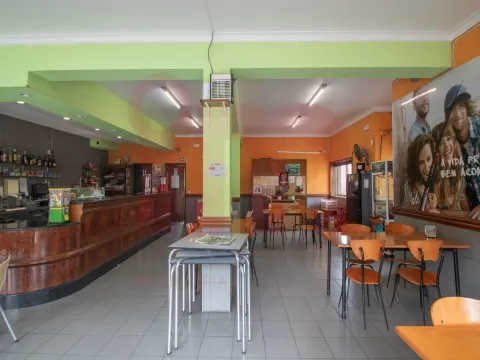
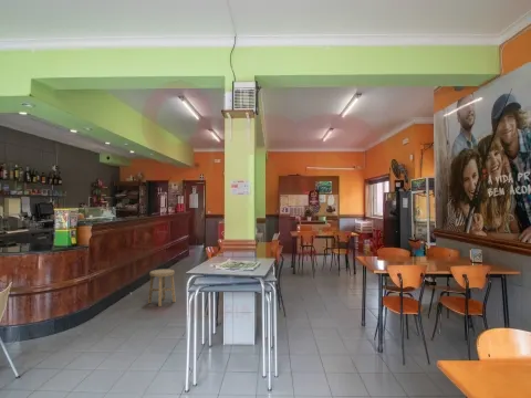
+ stool (163, 286)
